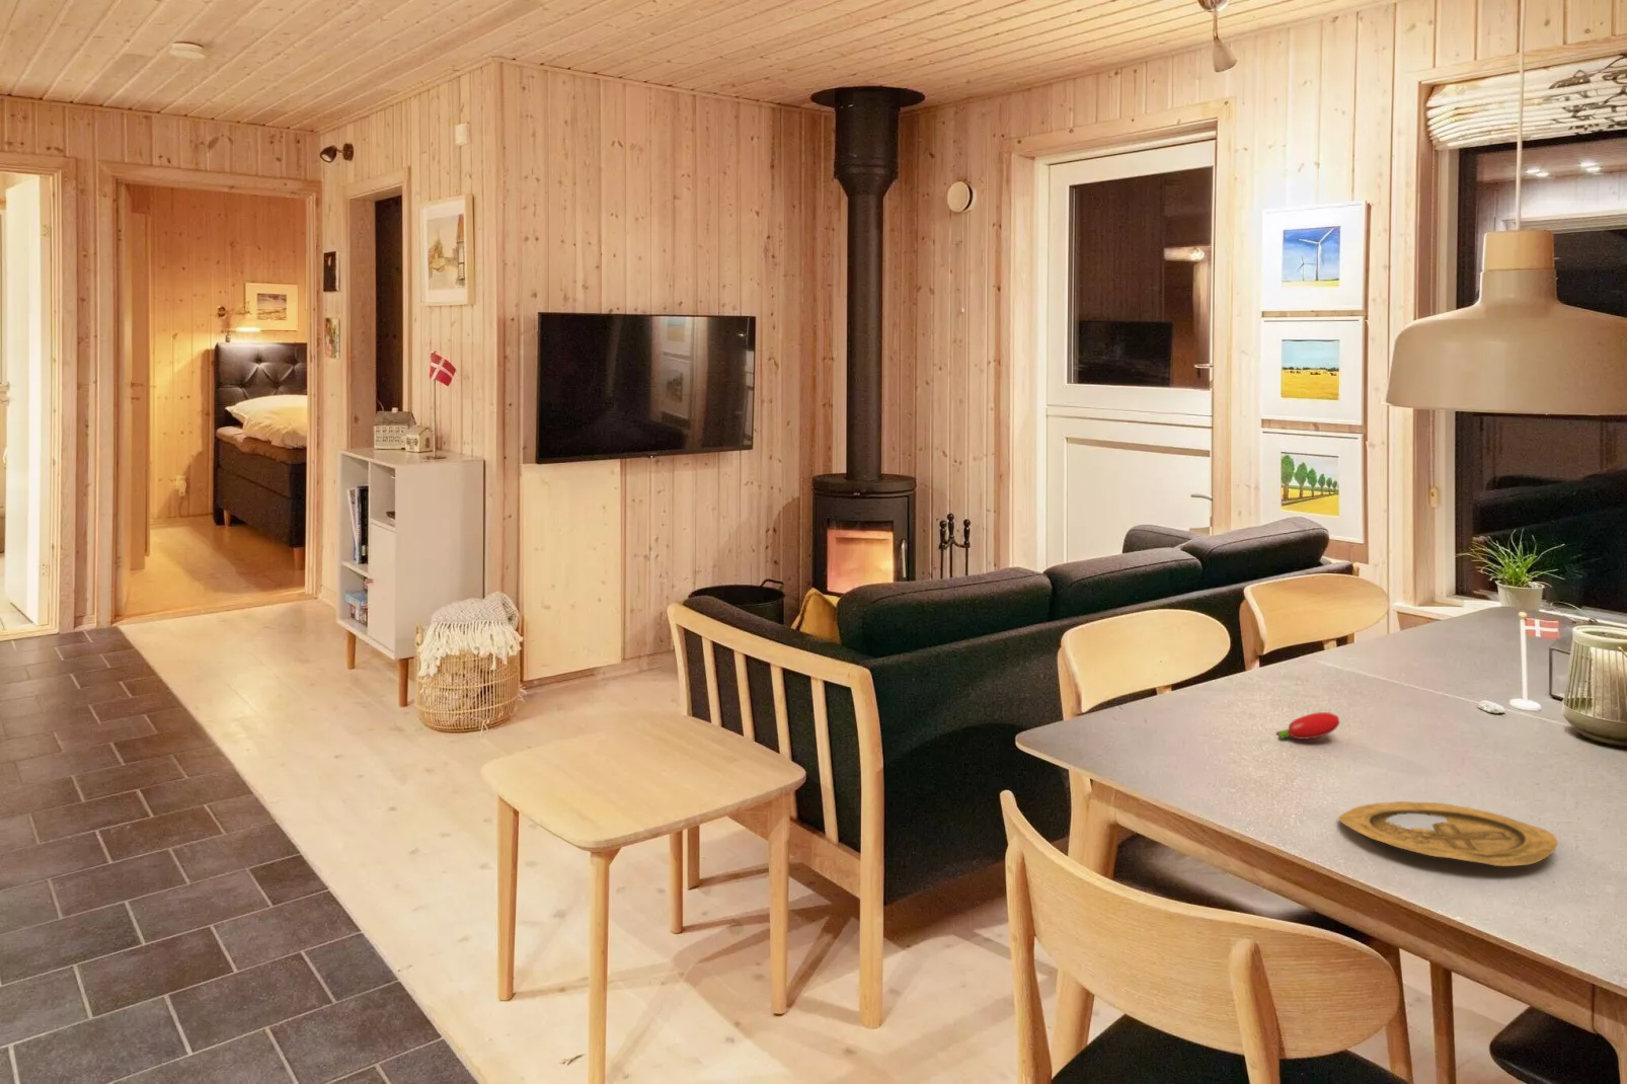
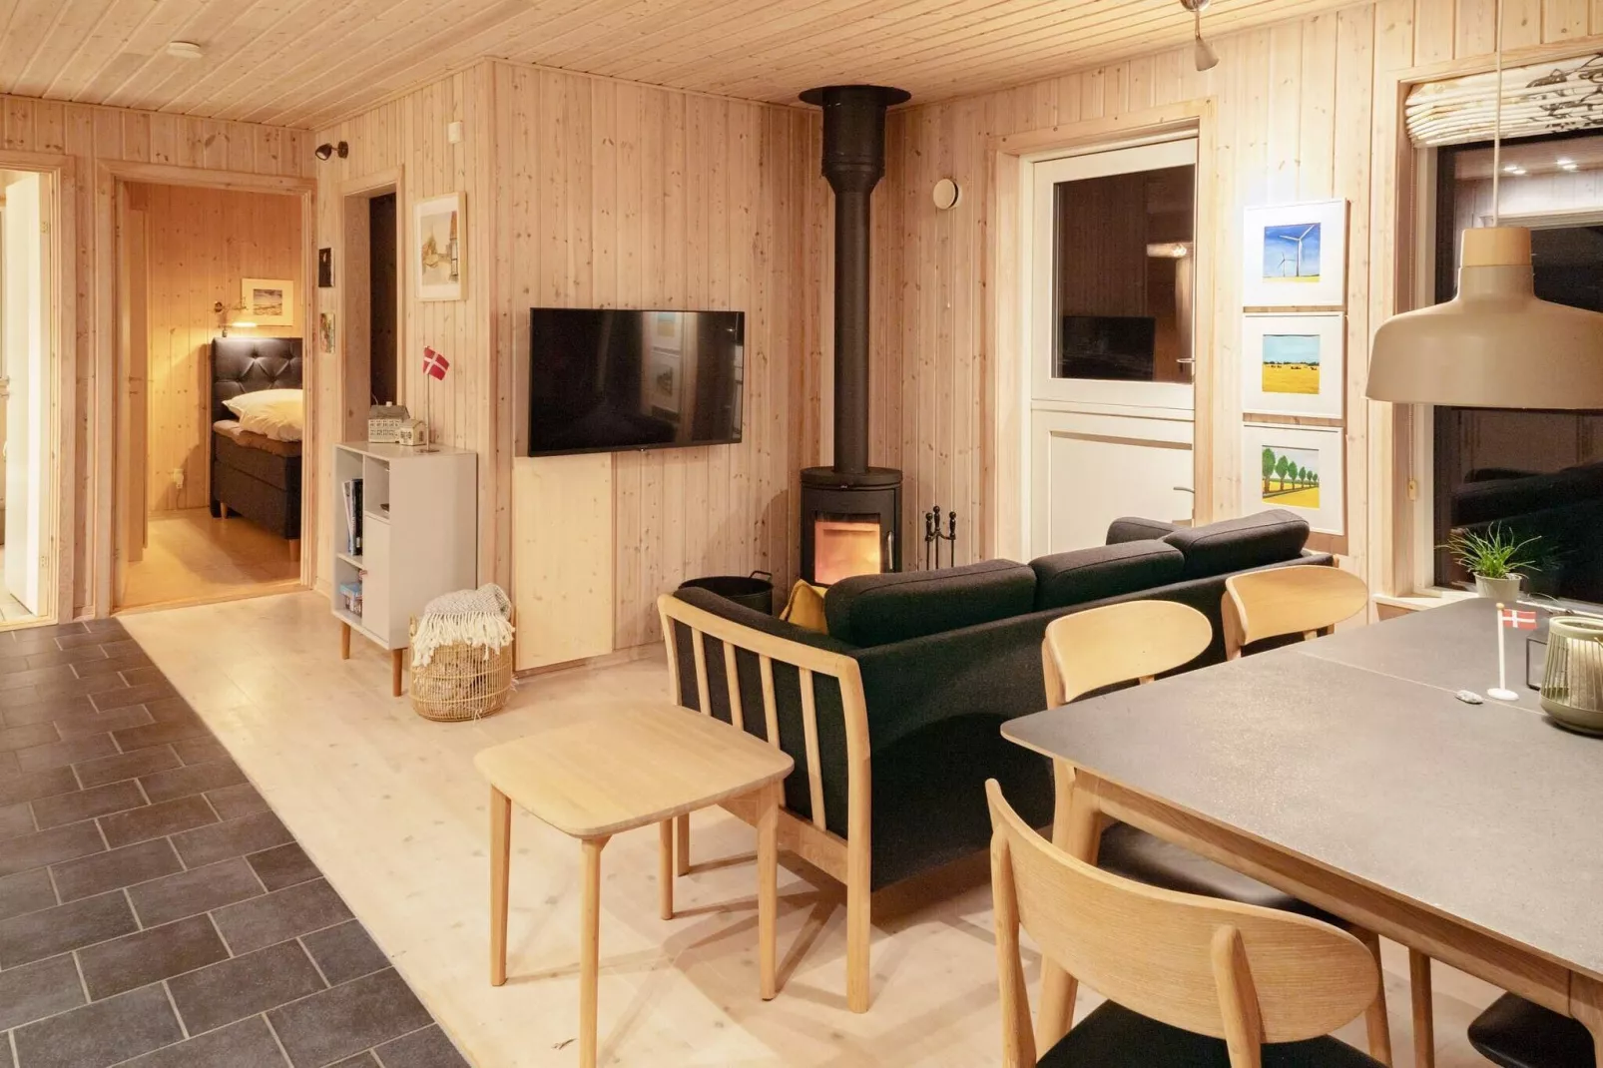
- plate (1444, 831)
- fruit (1306, 725)
